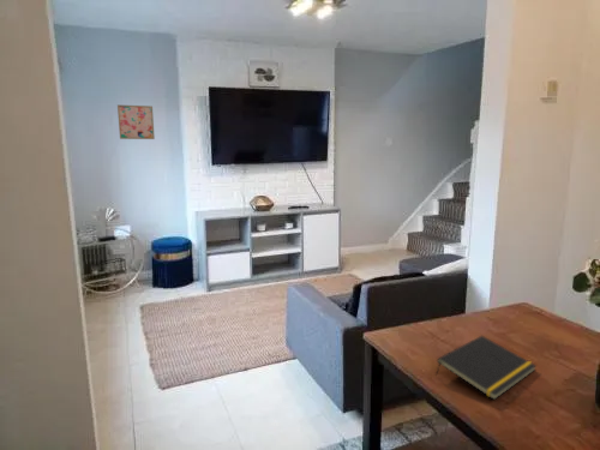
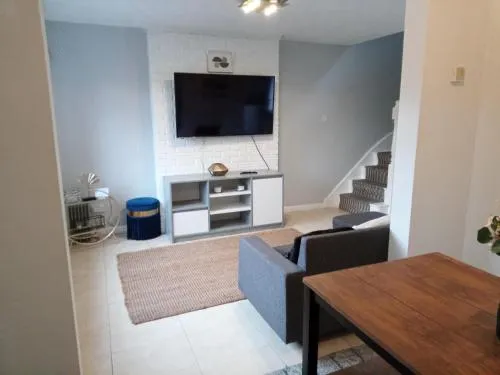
- wall art (136, 122)
- notepad (487, 364)
